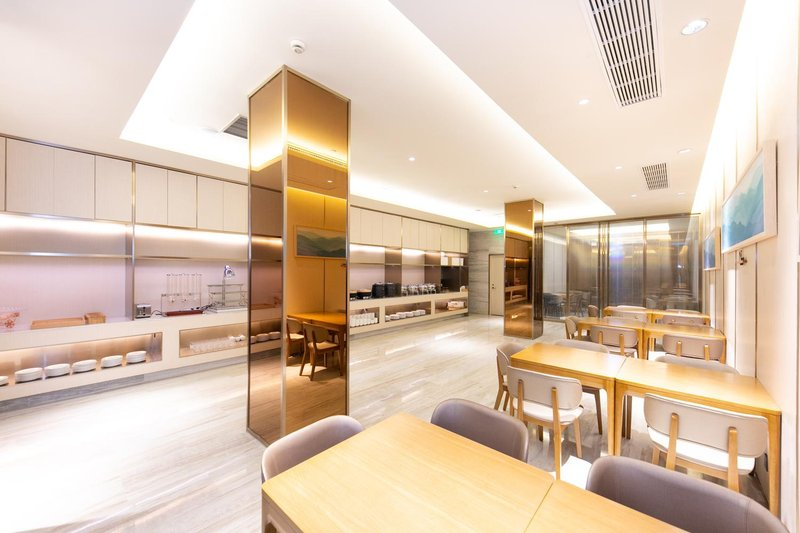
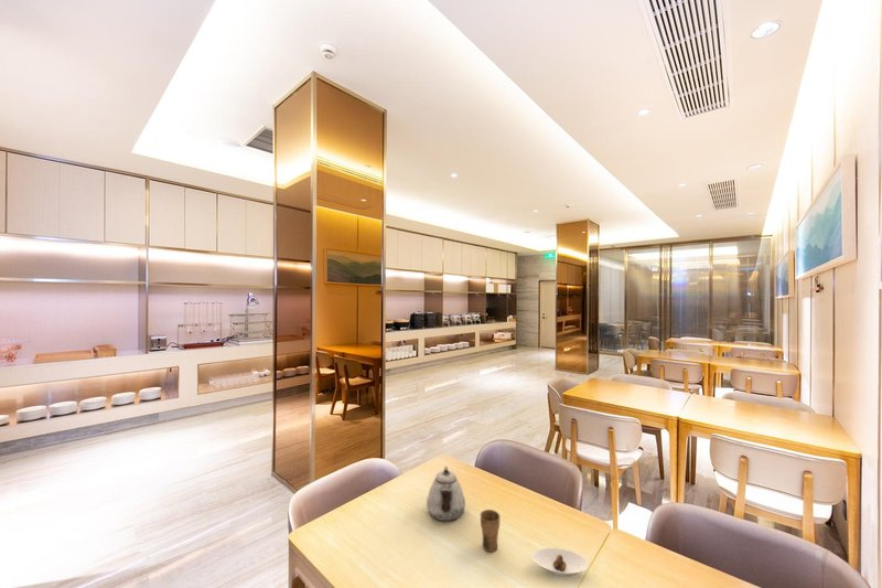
+ cup (490, 526)
+ saucer (559, 563)
+ teapot (445, 488)
